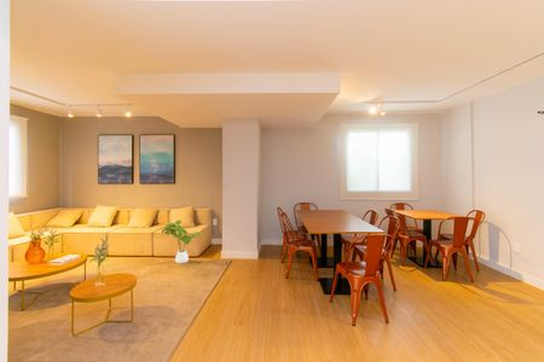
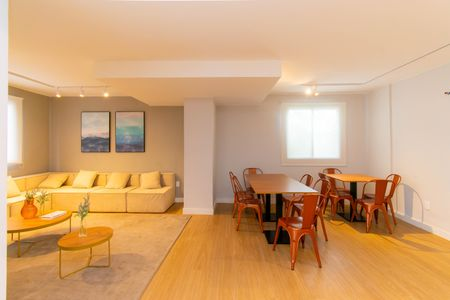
- house plant (179, 241)
